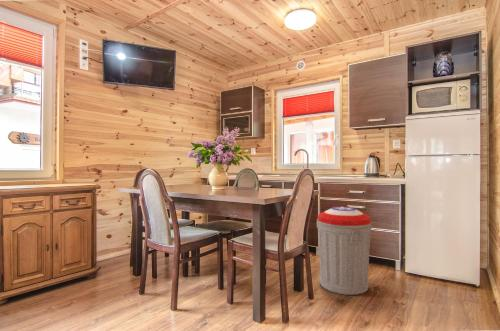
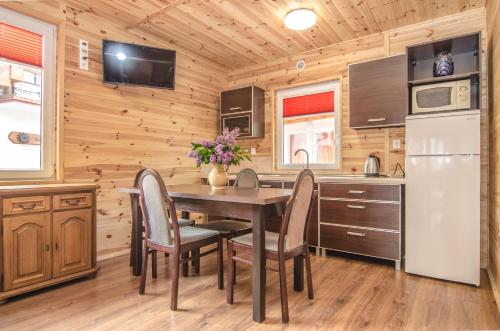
- trash can (343, 246)
